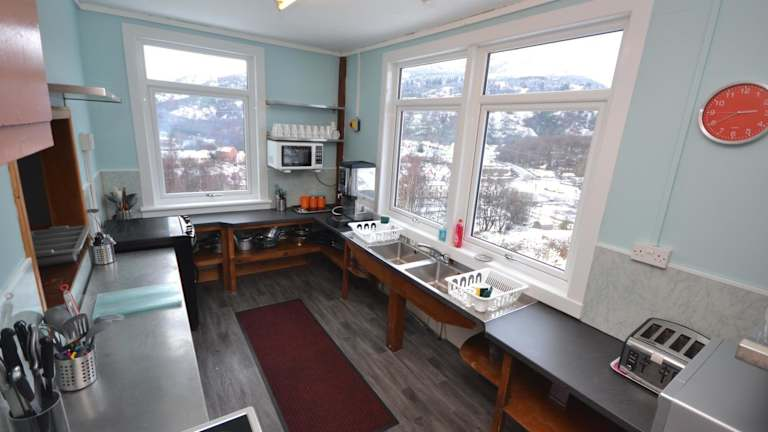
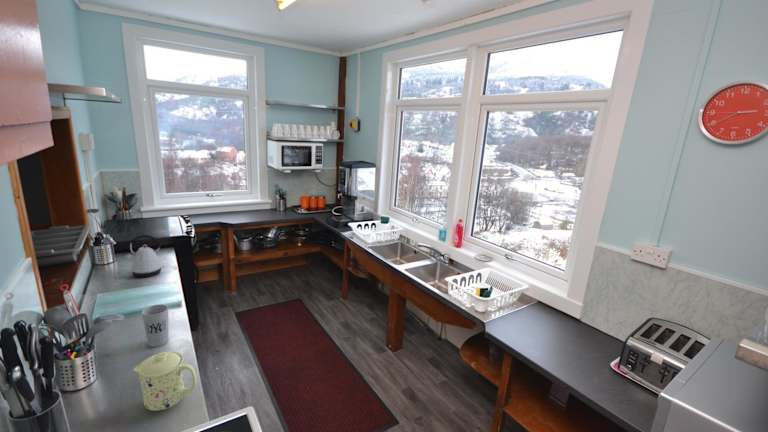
+ cup (156, 325)
+ mug (166, 378)
+ kettle (144, 254)
